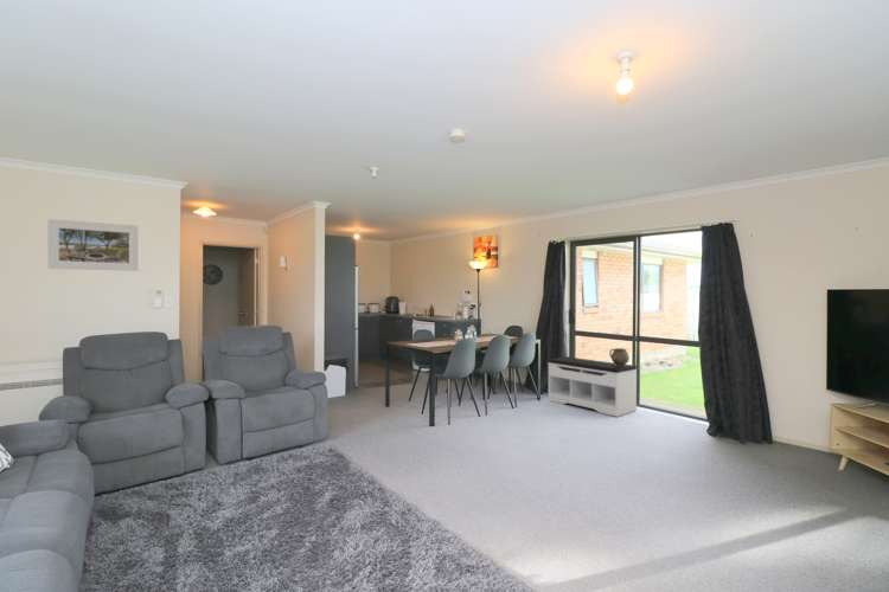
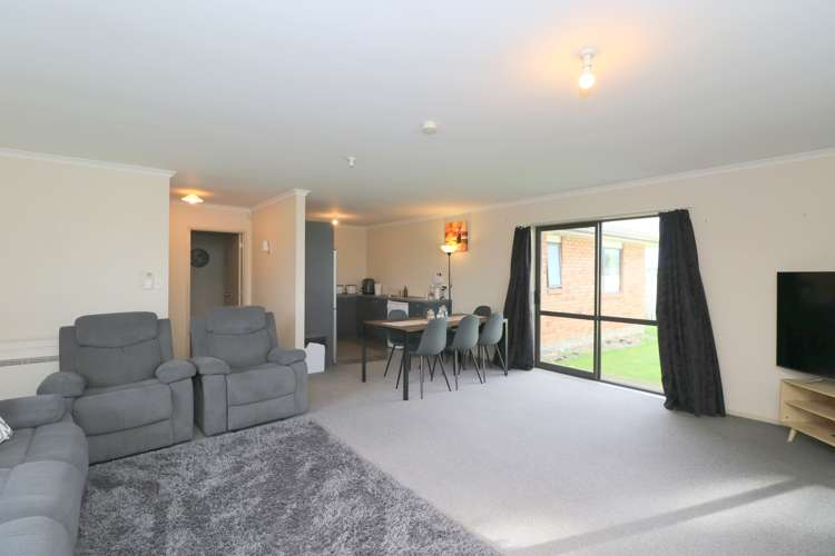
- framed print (95, 246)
- pottery (619, 356)
- bench (590, 384)
